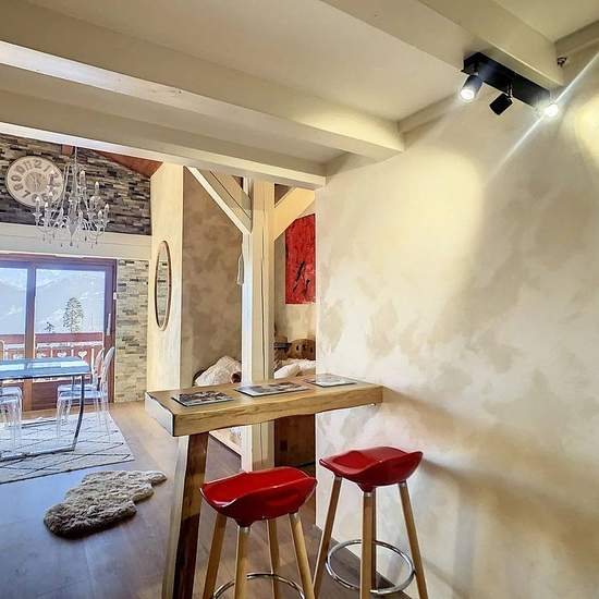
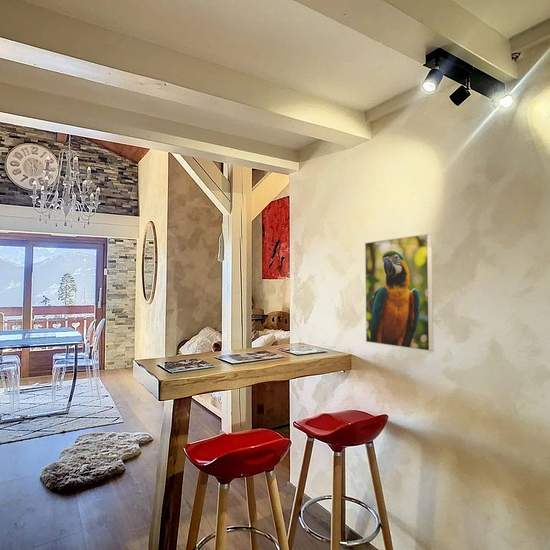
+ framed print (396, 292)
